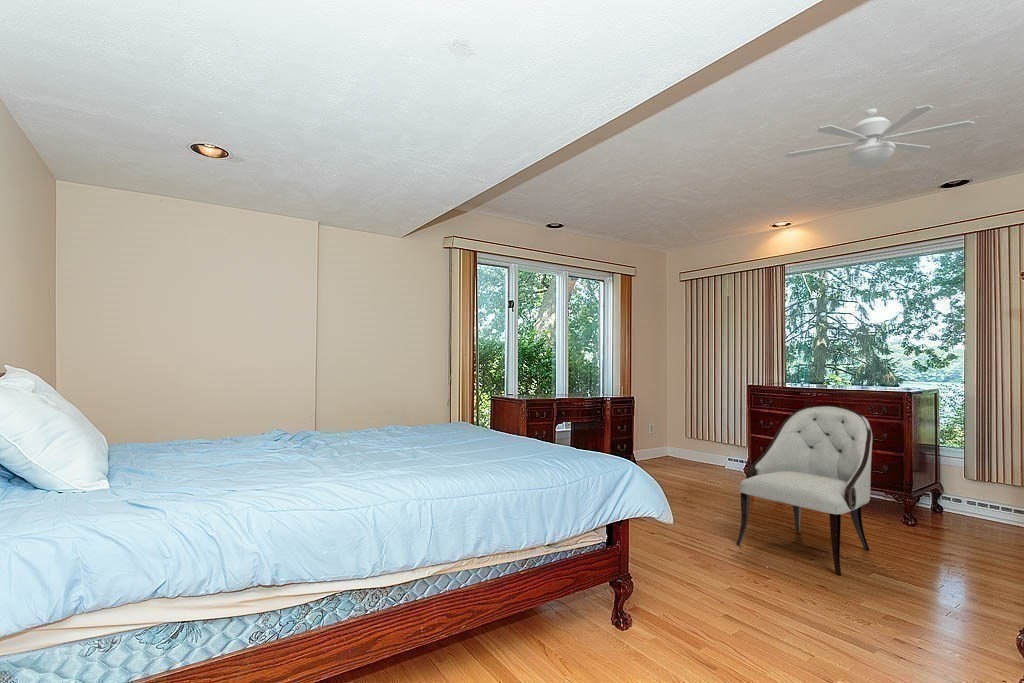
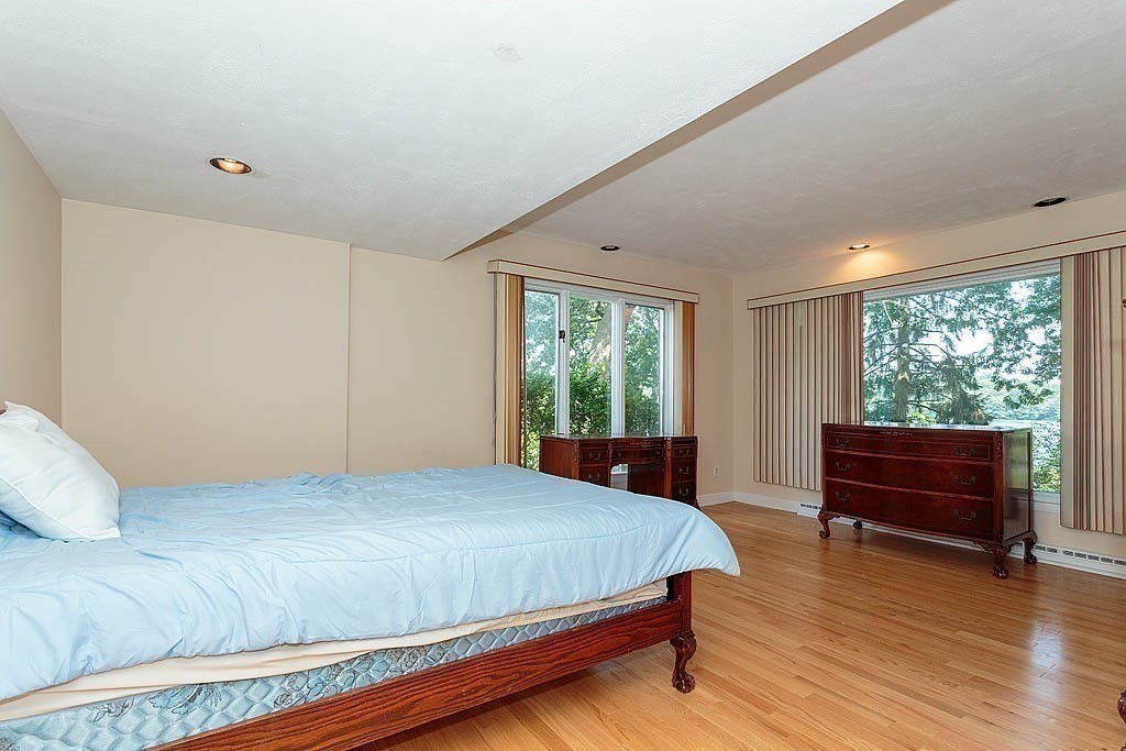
- ceiling fan (871, 141)
- armchair (810, 478)
